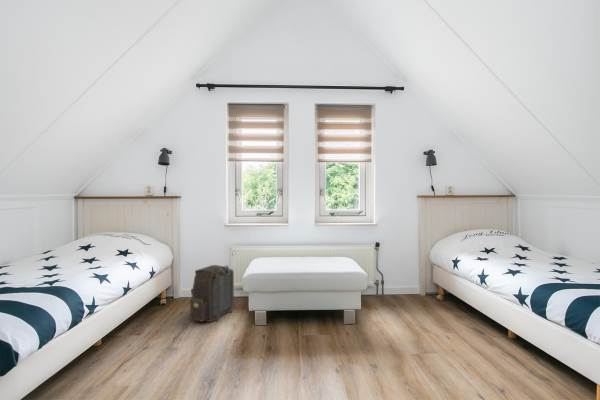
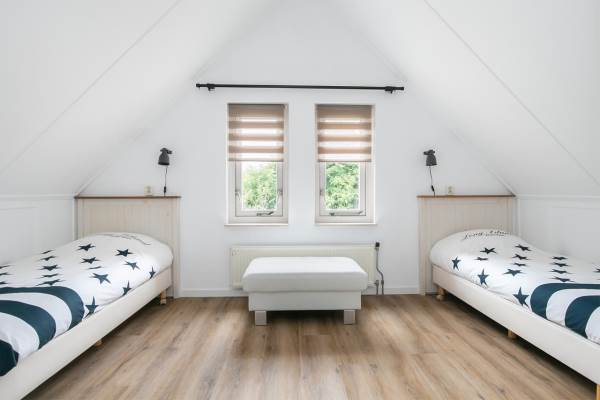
- backpack (213, 290)
